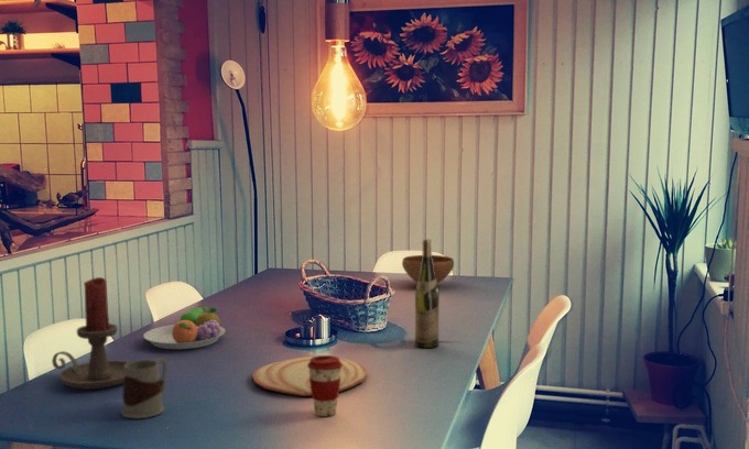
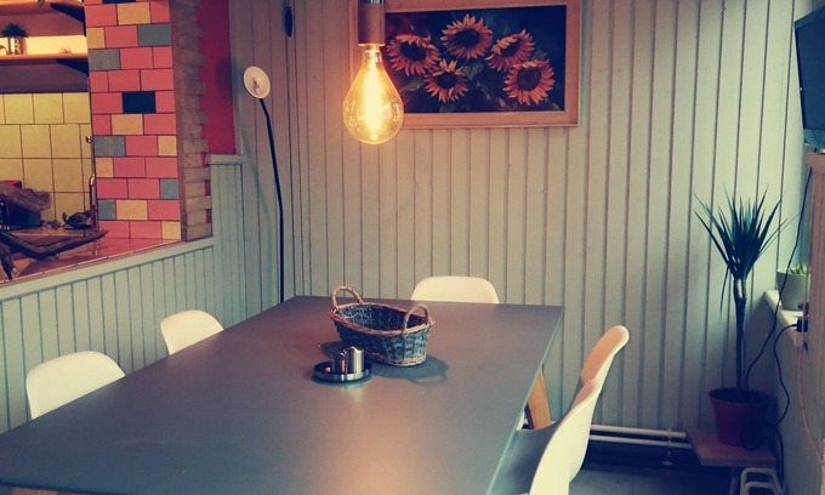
- coffee cup (325, 385)
- candle holder (88, 328)
- plate (308, 369)
- fruit bowl (187, 324)
- mug (146, 385)
- bowl (434, 271)
- wine bottle (426, 292)
